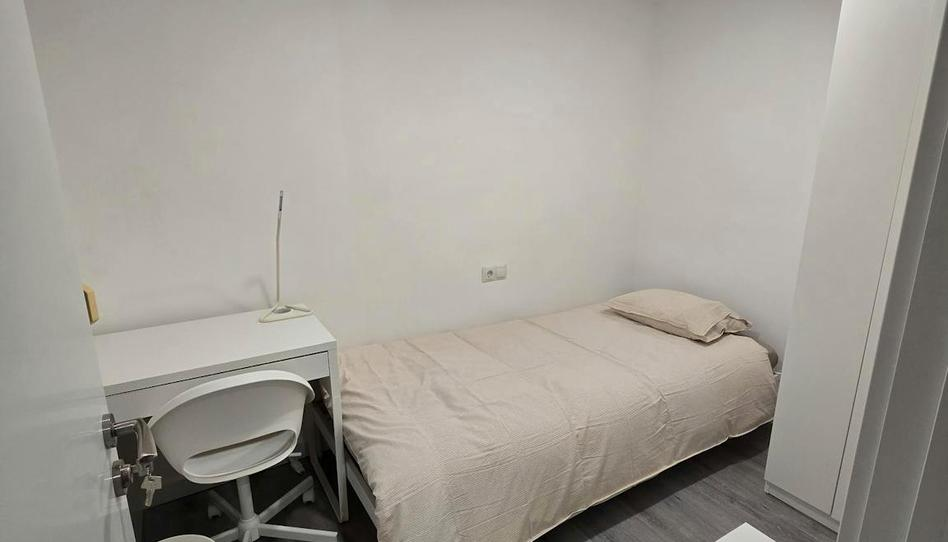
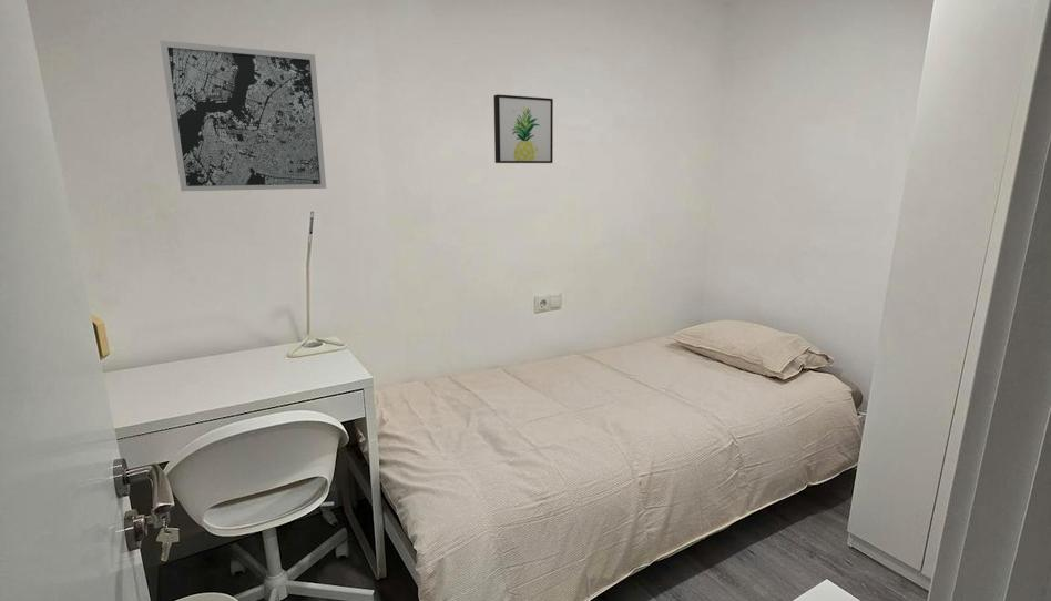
+ wall art (249, 121)
+ wall art (523, 130)
